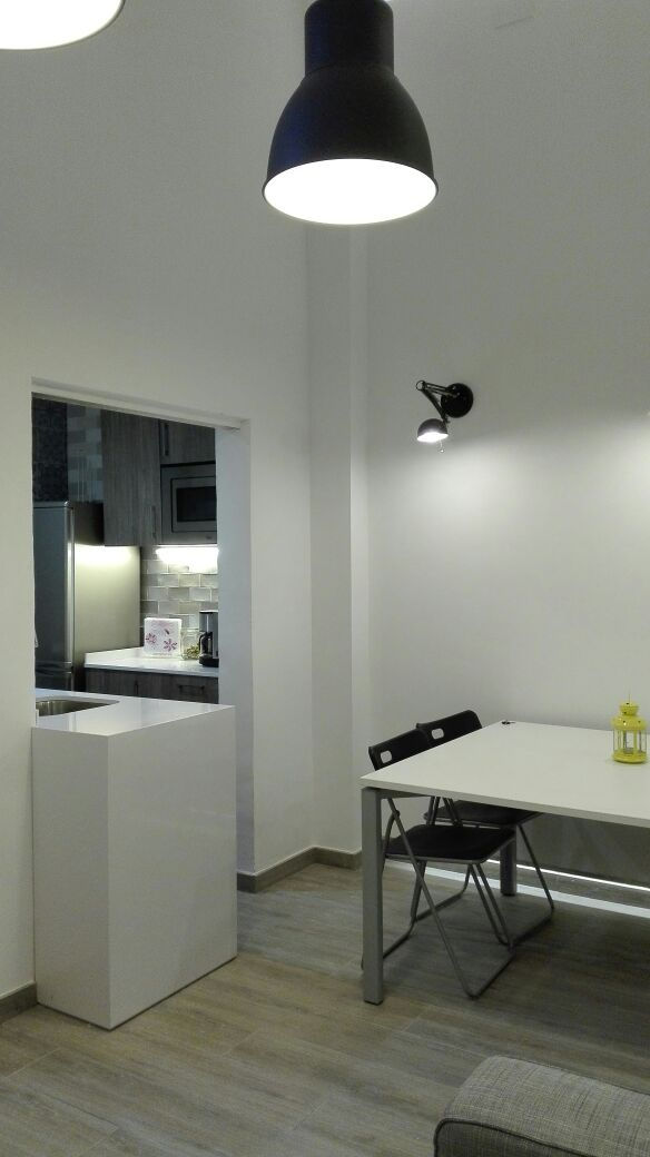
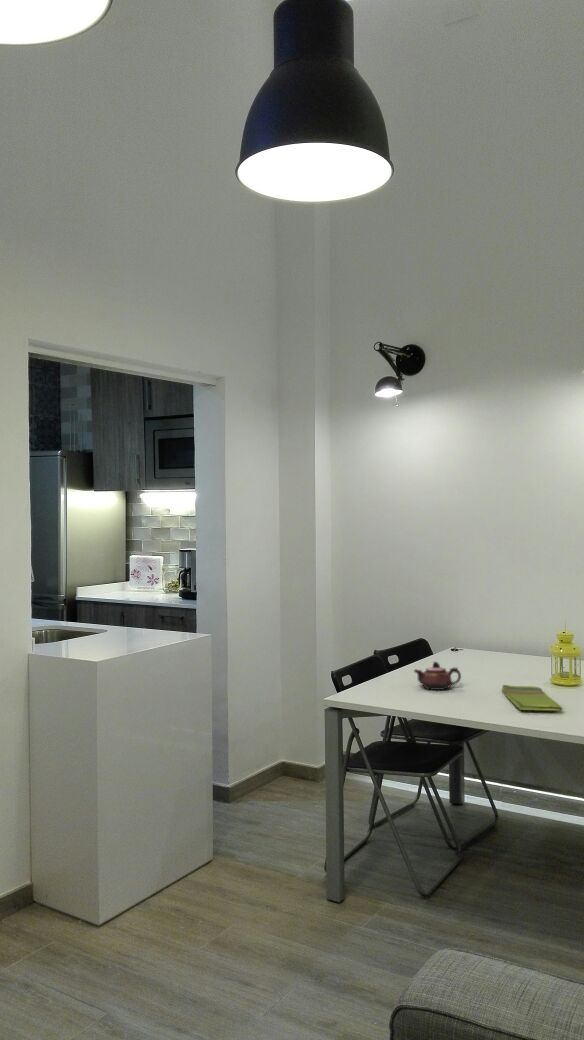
+ teapot (437, 674)
+ dish towel (530, 697)
